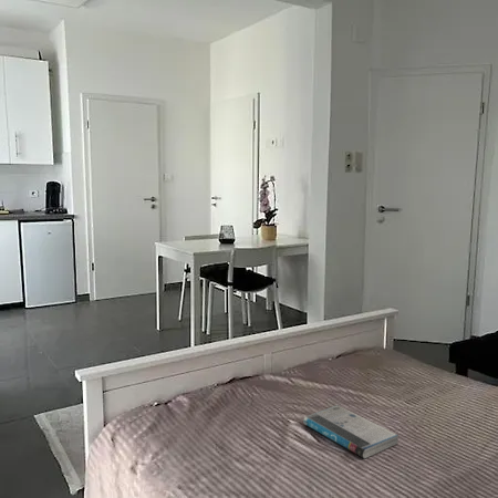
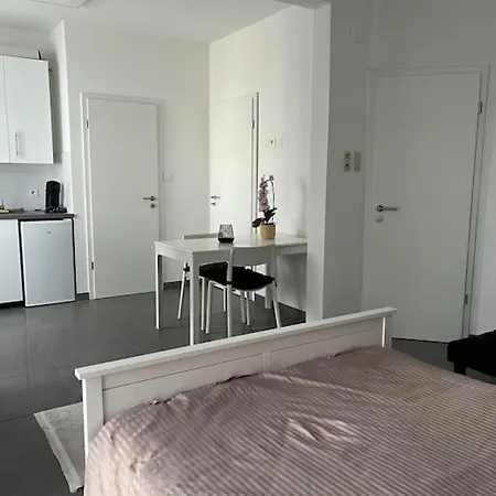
- book (349, 429)
